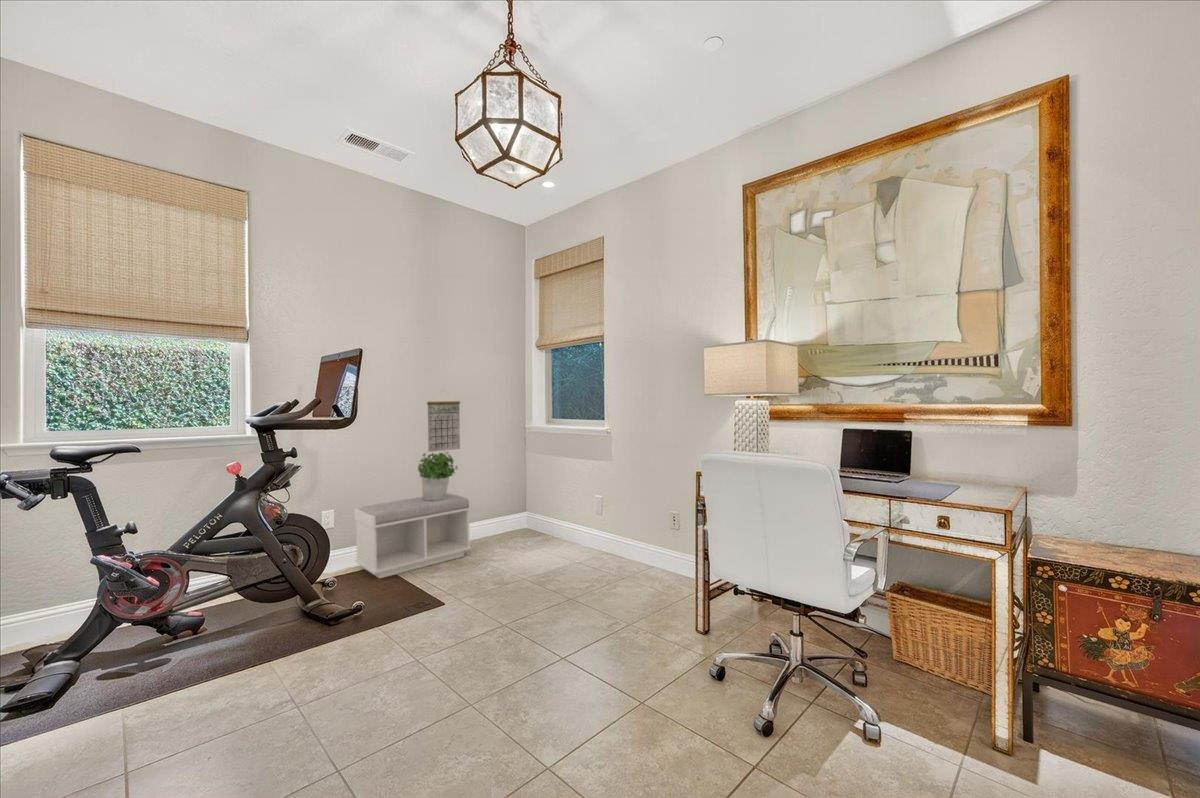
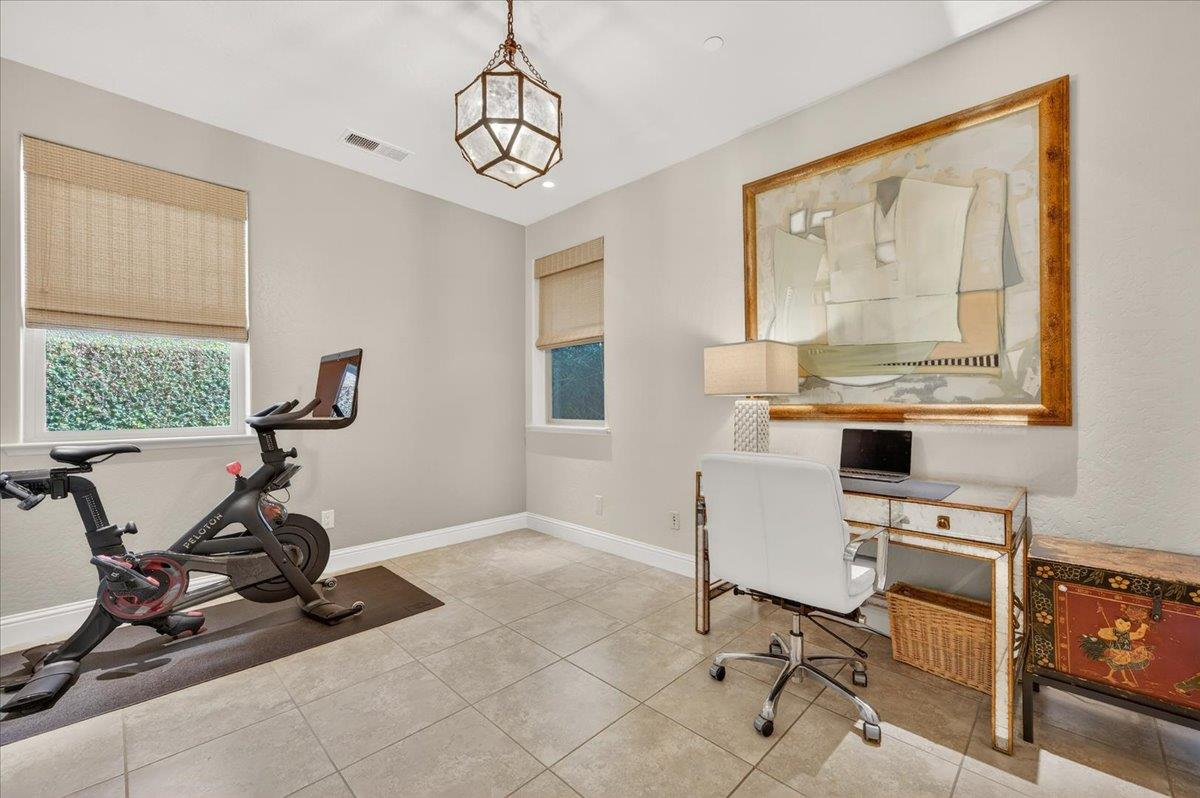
- potted plant (436, 475)
- bench (415, 531)
- calendar (444, 420)
